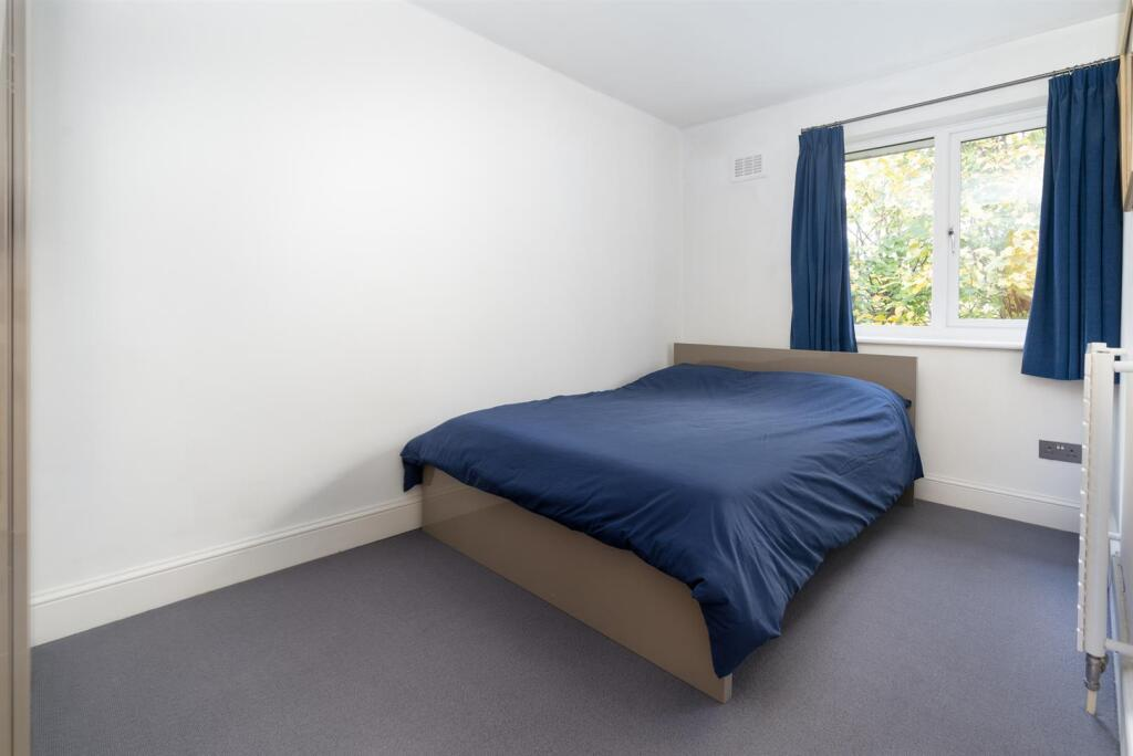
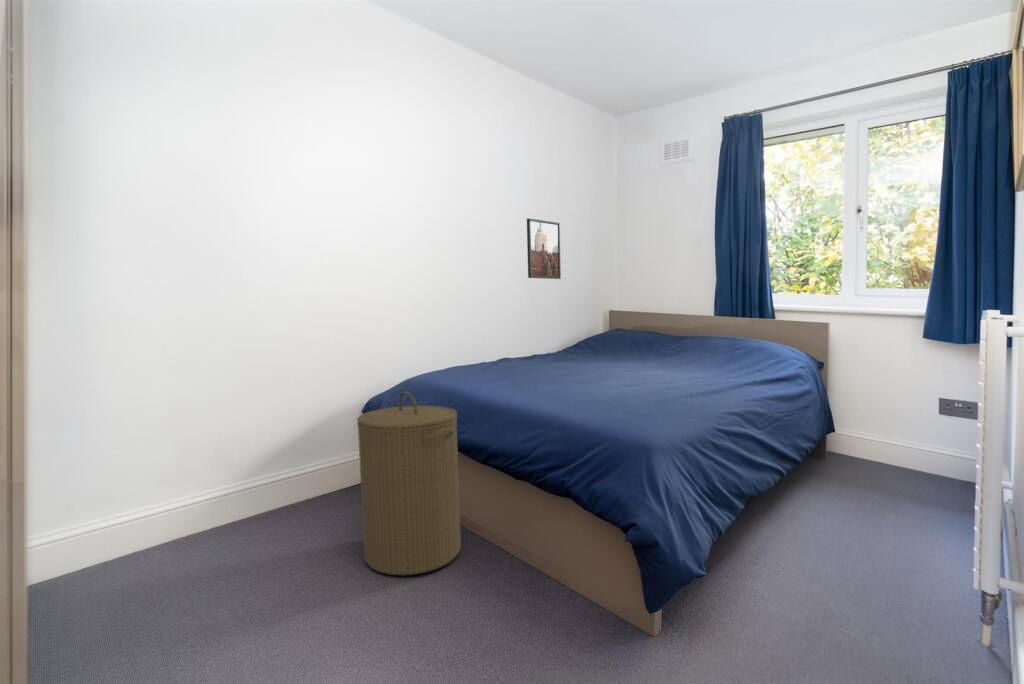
+ laundry hamper (410, 472)
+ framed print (544, 249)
